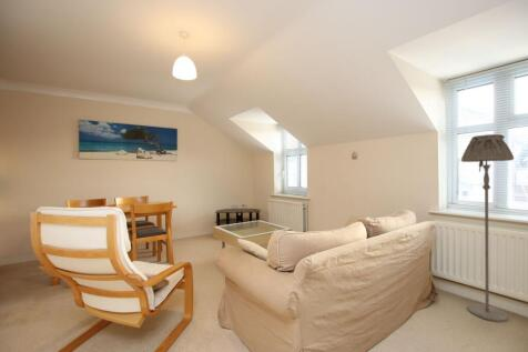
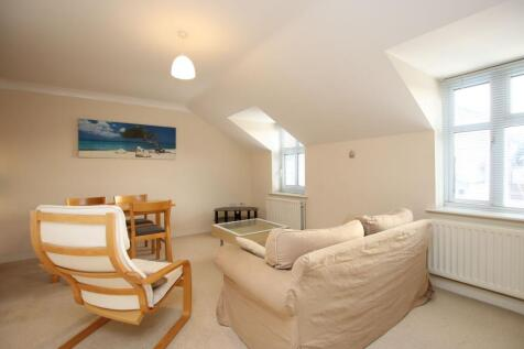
- floor lamp (486, 224)
